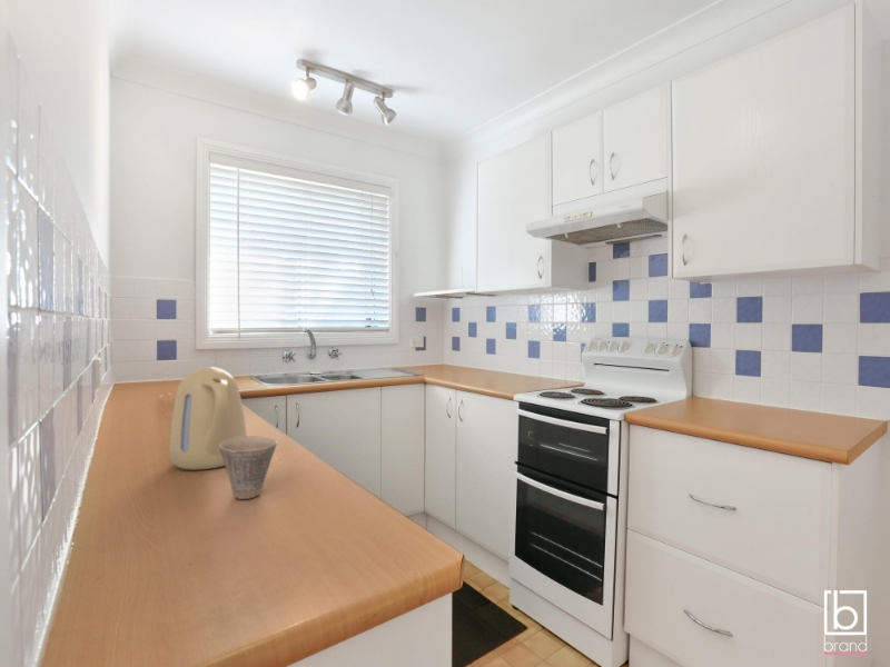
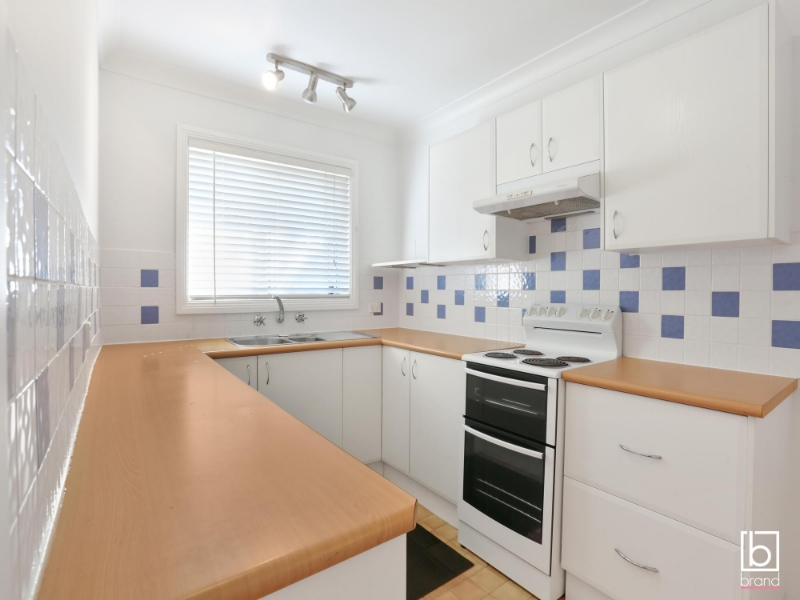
- cup (248, 468)
- kettle (210, 415)
